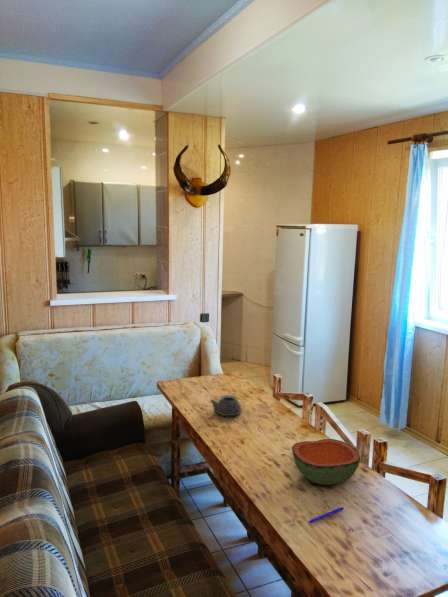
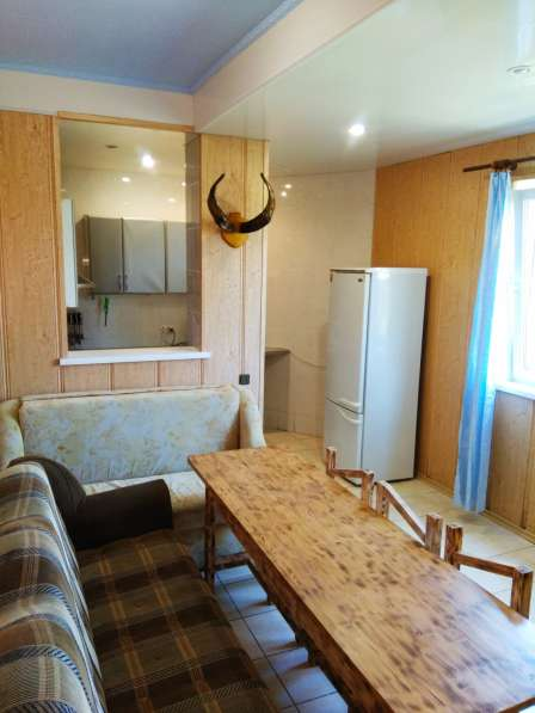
- teapot (227, 405)
- pen (325, 515)
- bowl (325, 465)
